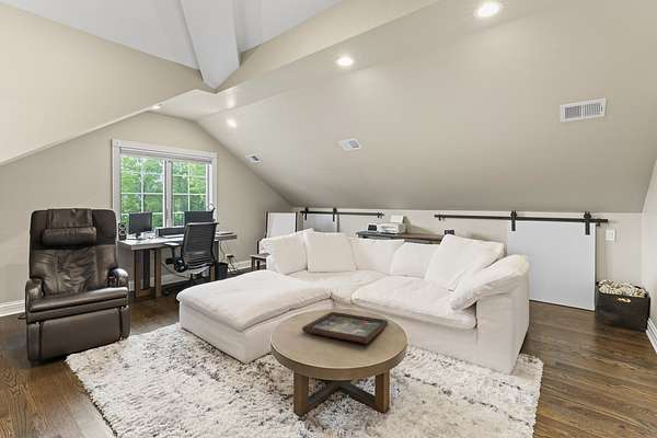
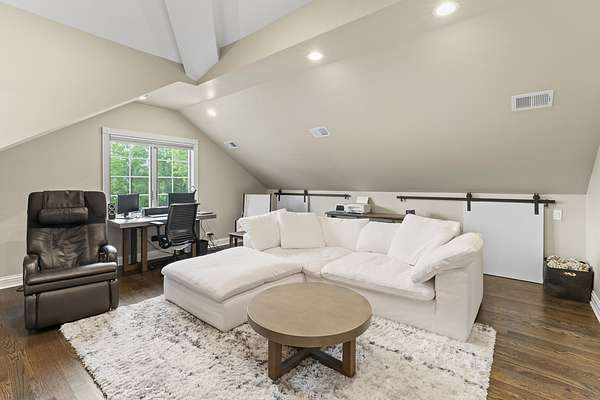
- decorative tray (346, 325)
